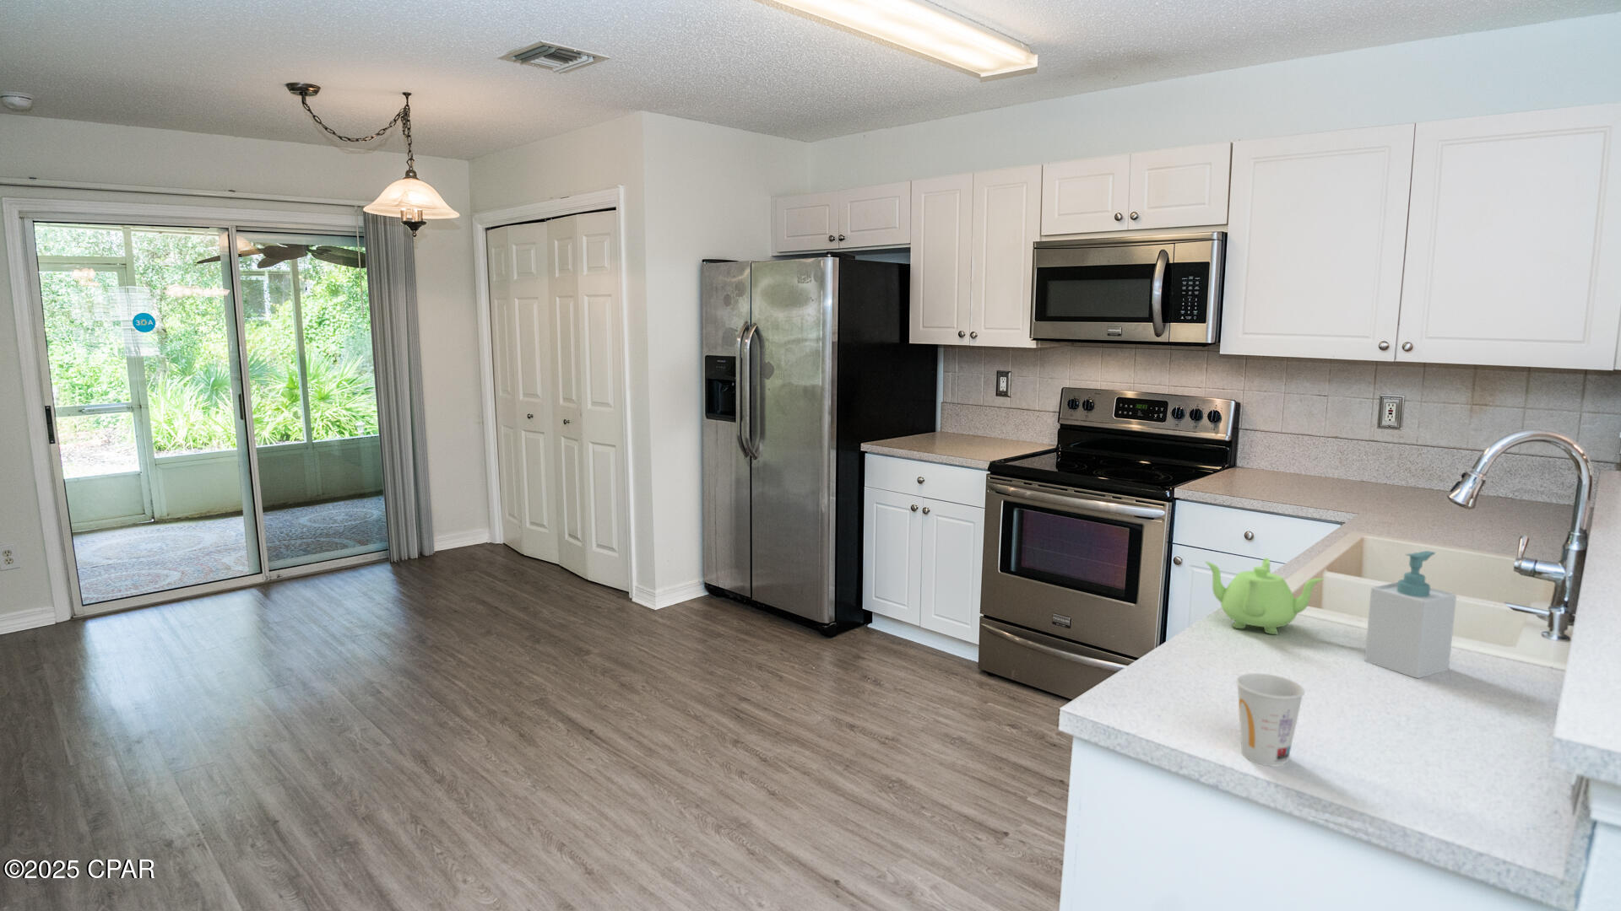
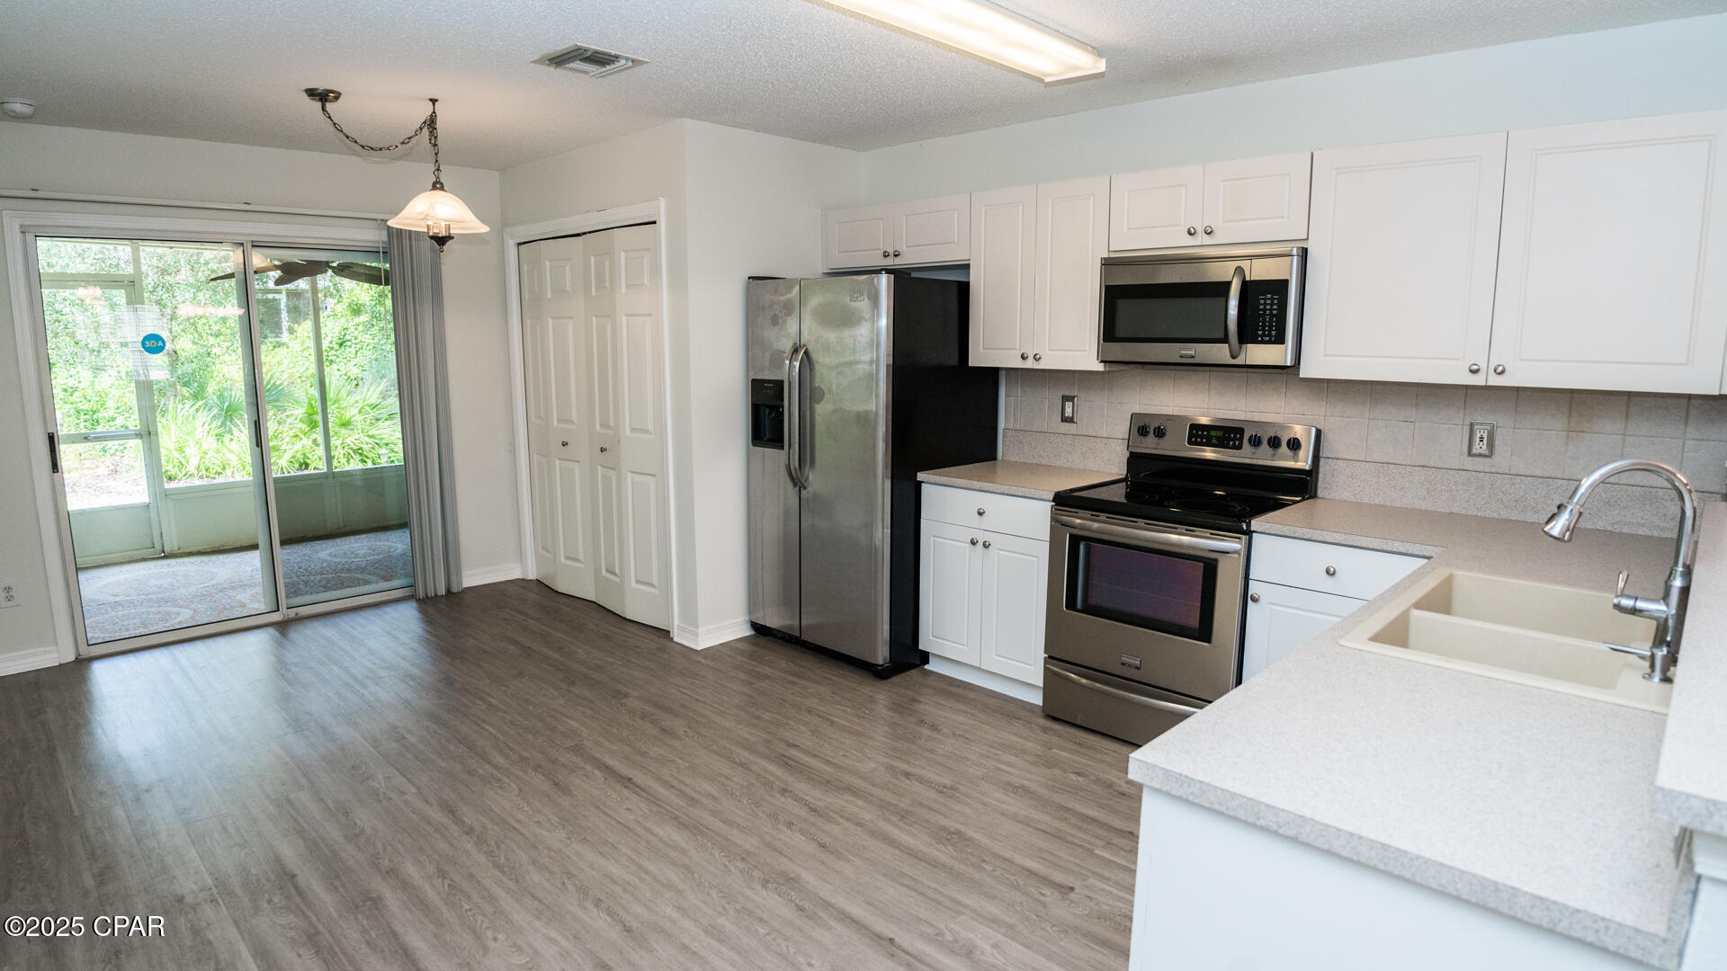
- soap bottle (1412, 610)
- teapot (1260, 596)
- cup (1267, 721)
